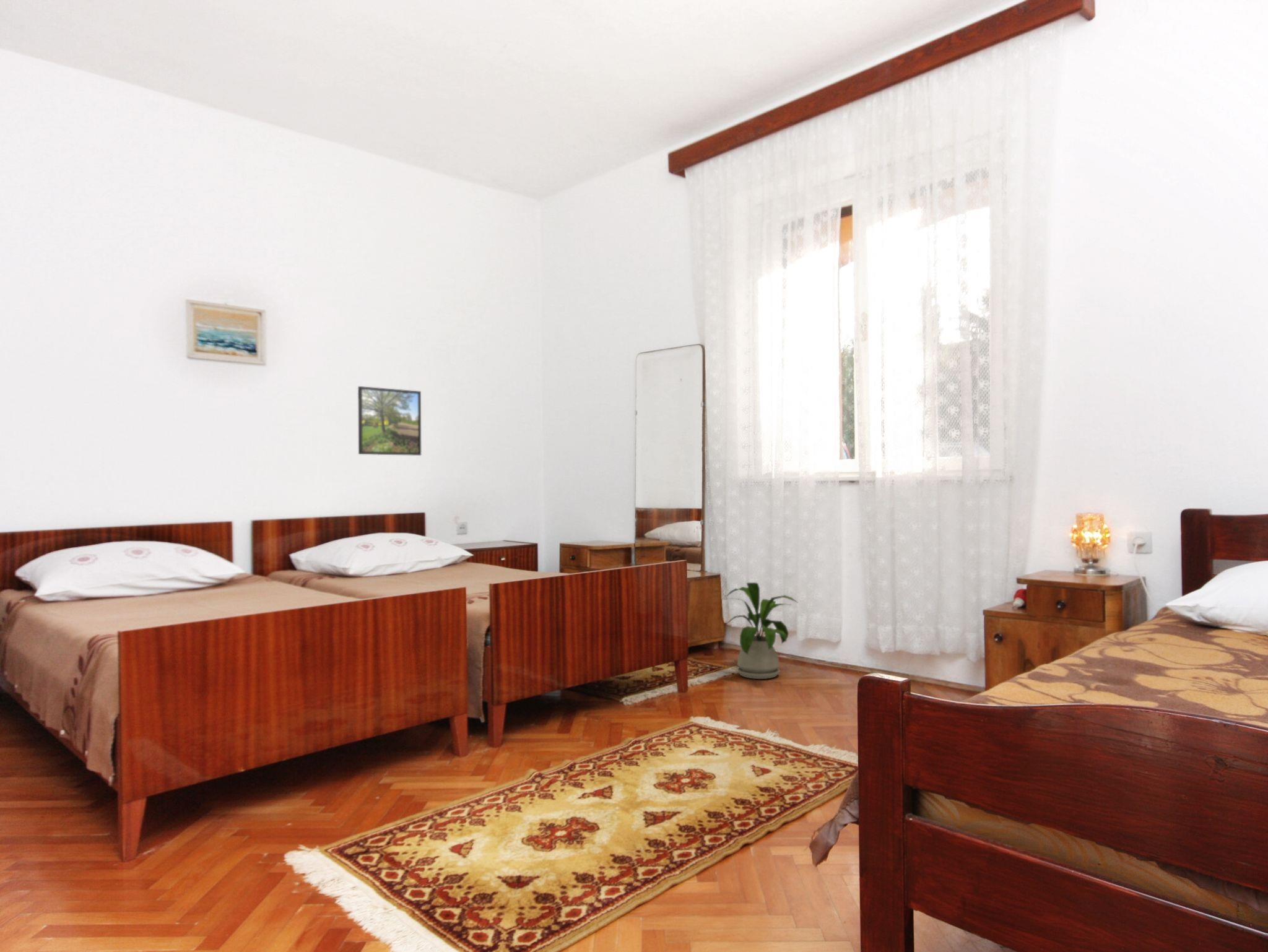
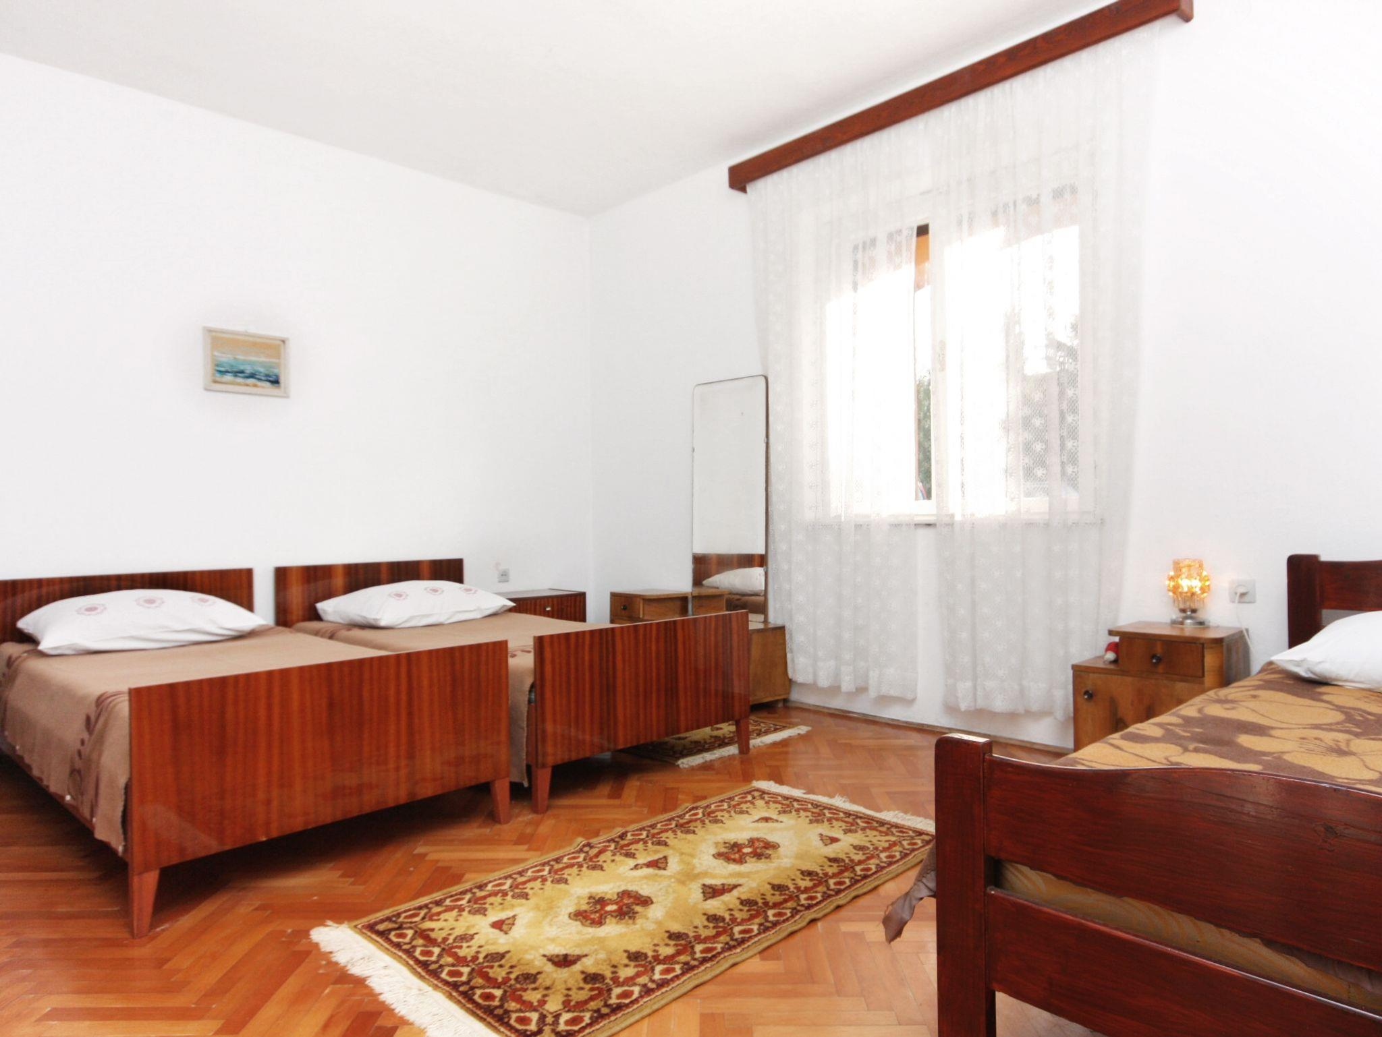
- house plant (765, 625)
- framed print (390, 422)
